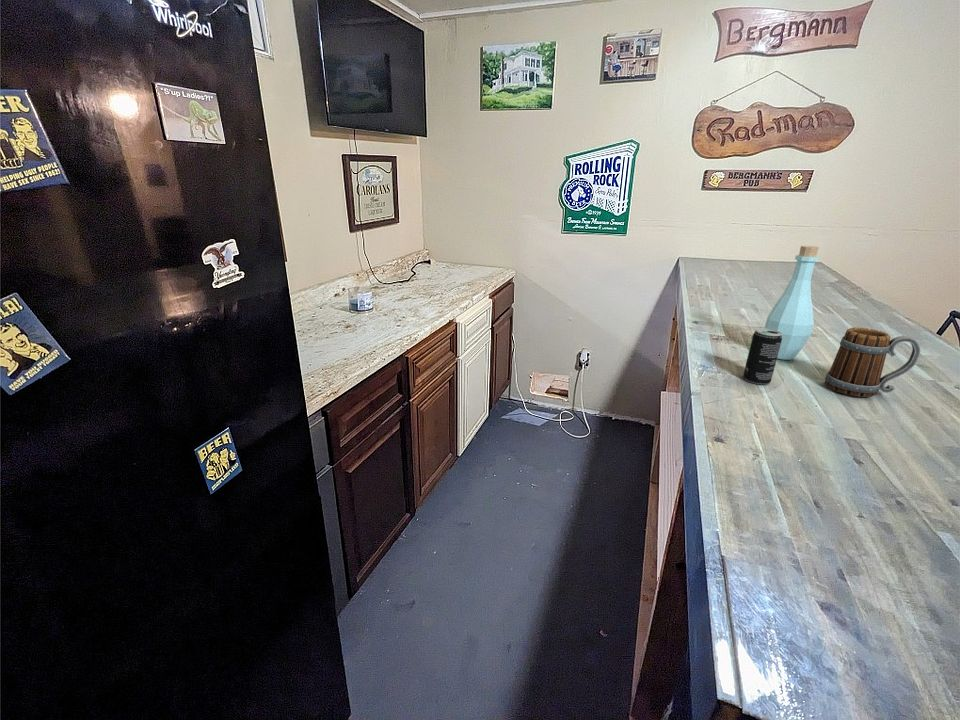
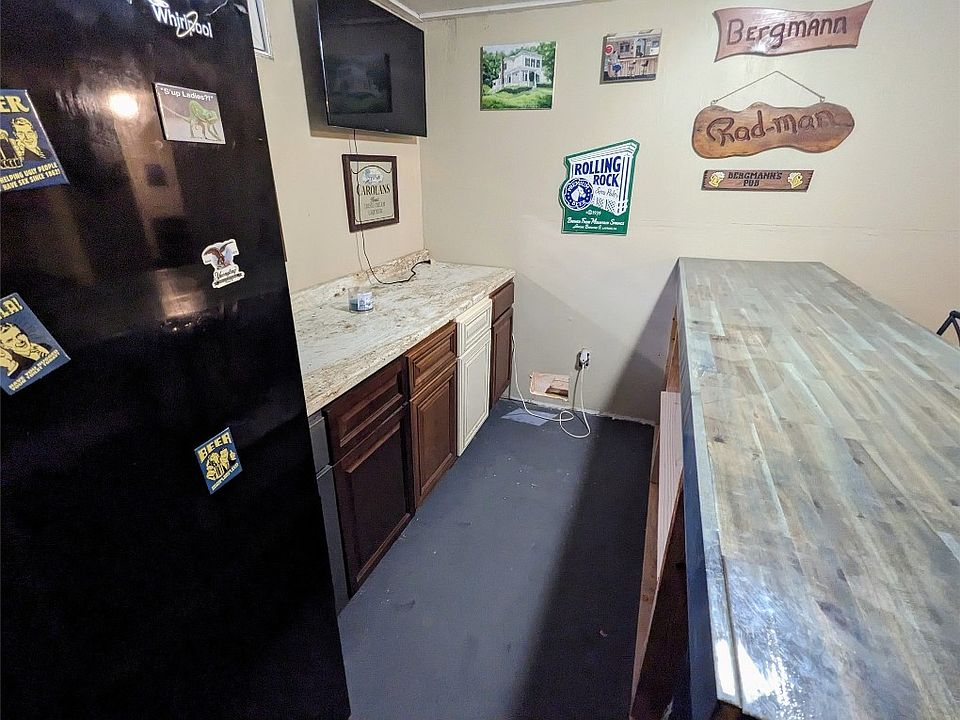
- bottle (794, 303)
- beer mug (871, 363)
- beverage can (762, 355)
